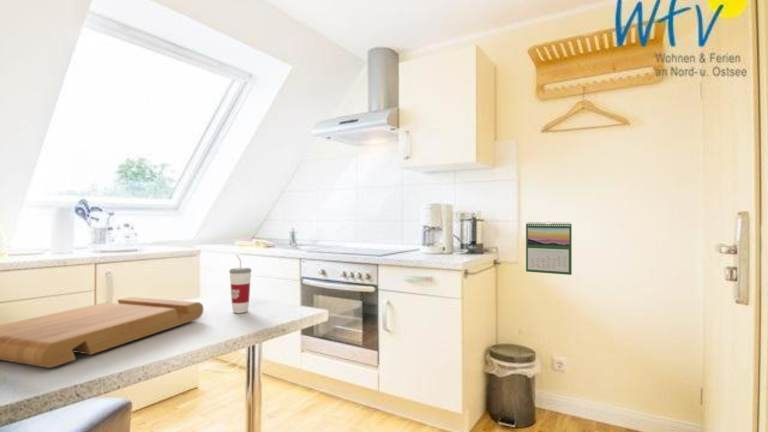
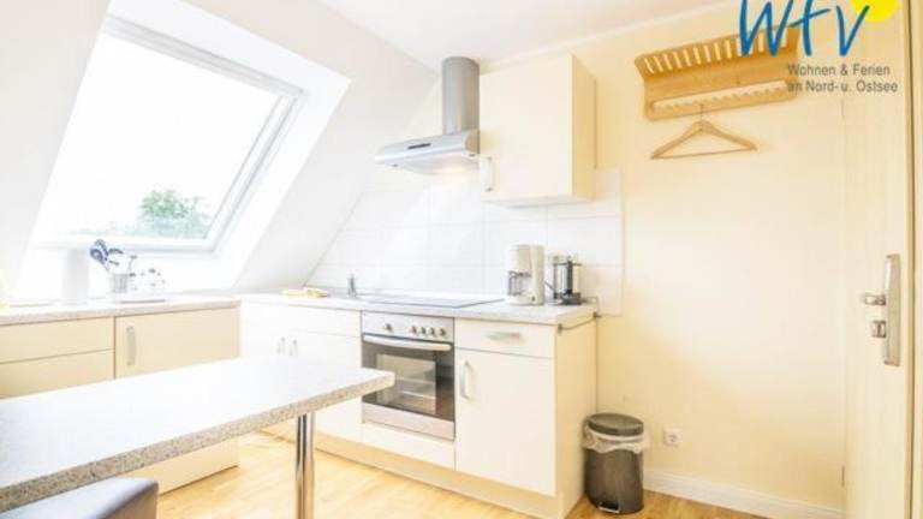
- calendar (548, 247)
- cutting board (100, 324)
- cup (240, 282)
